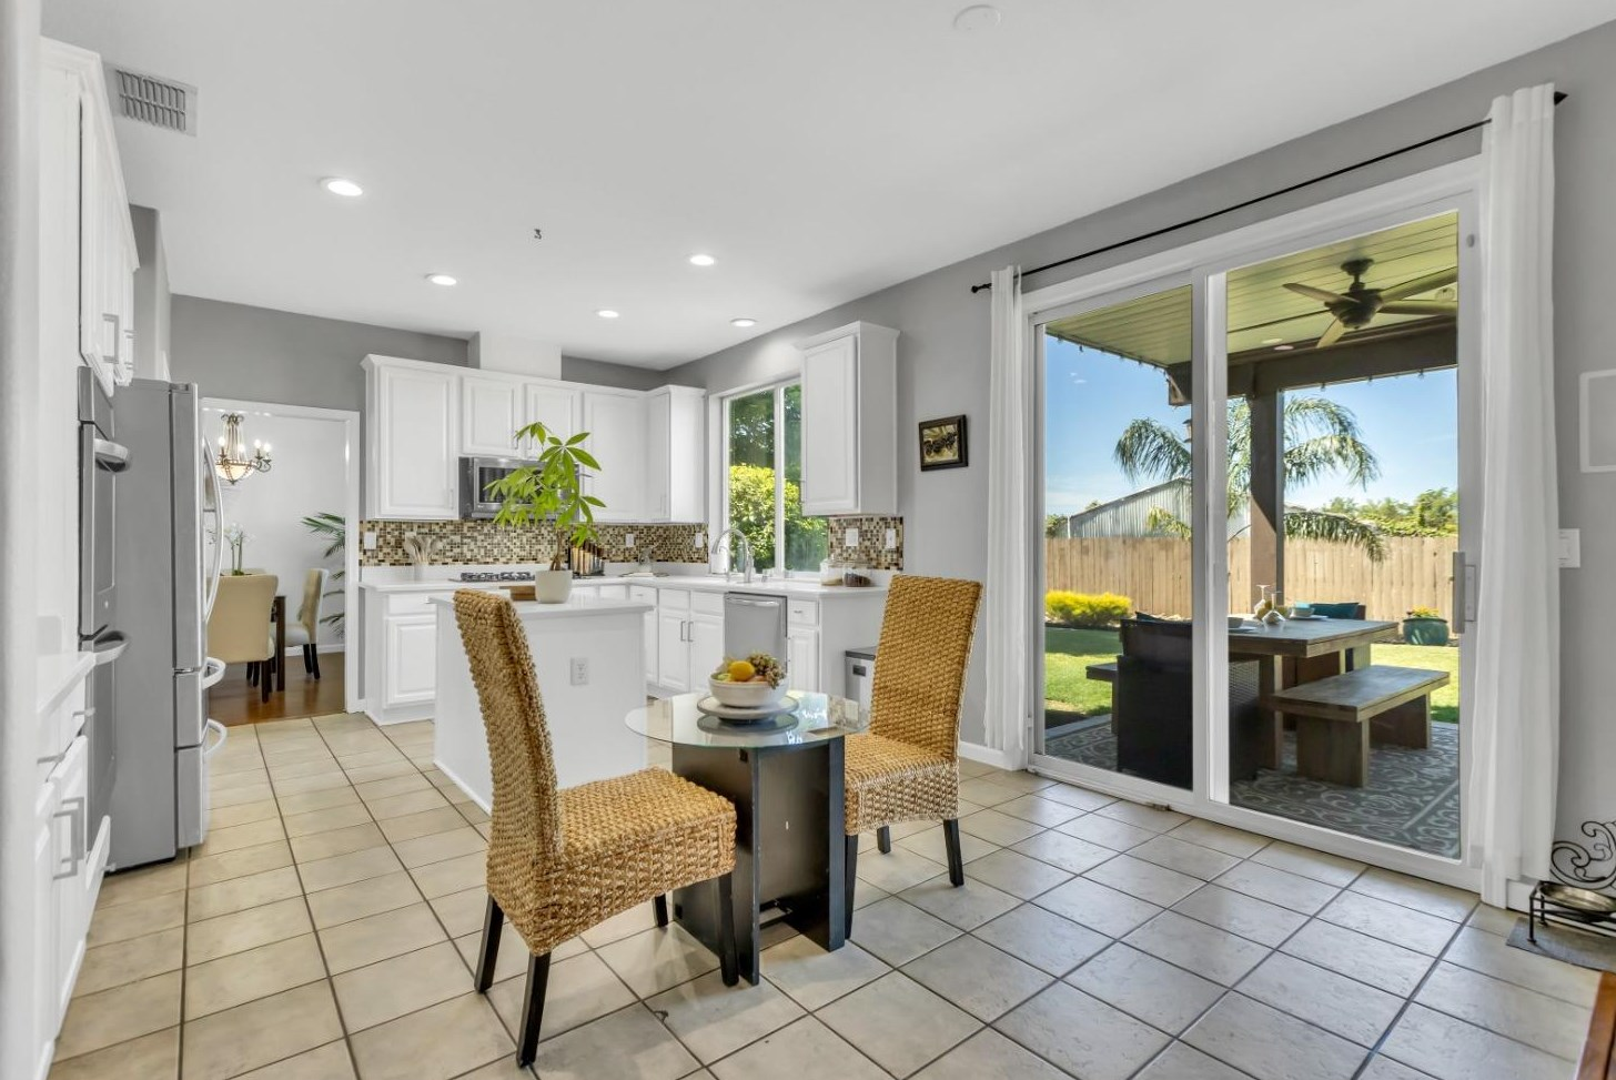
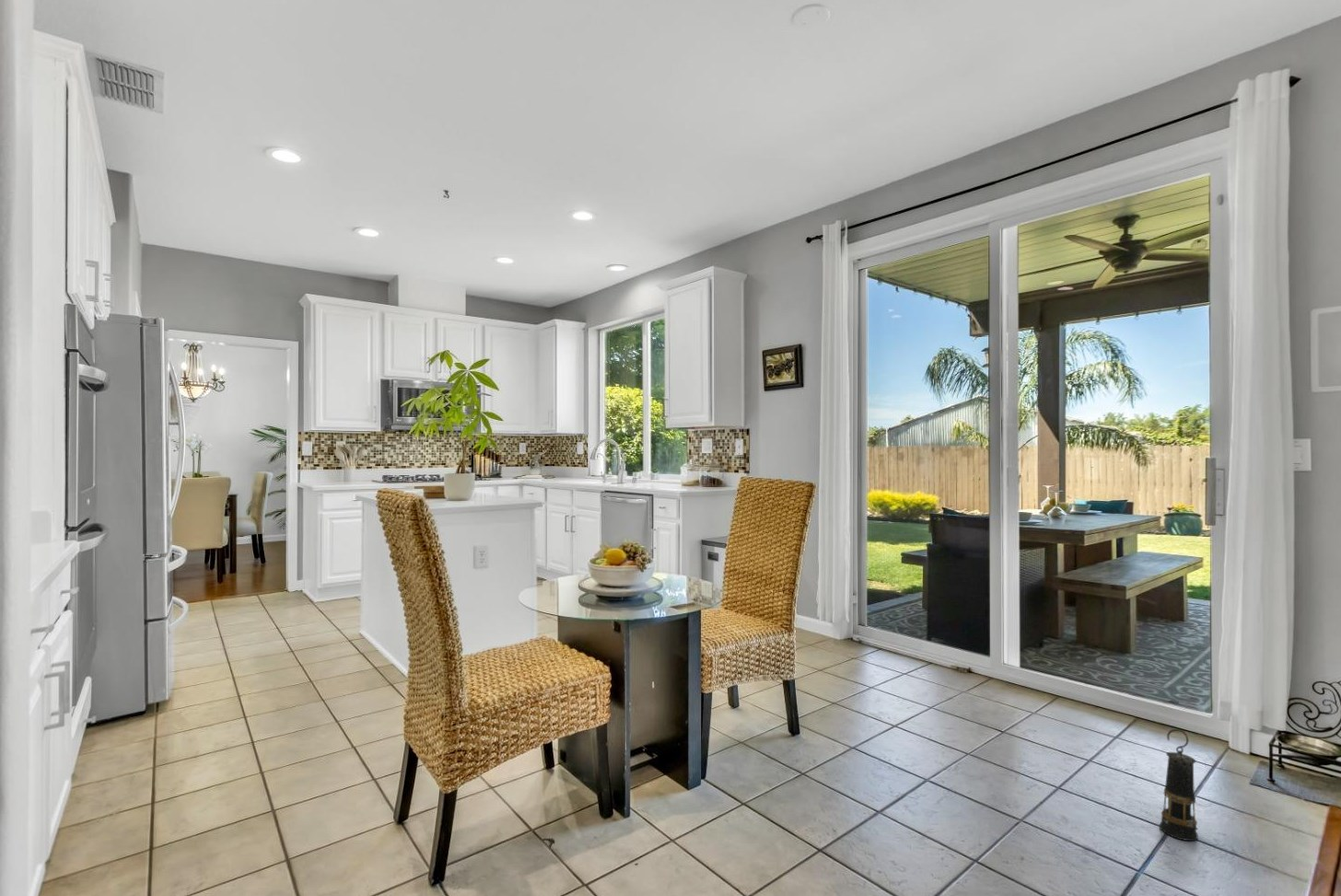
+ lantern (1178, 781)
